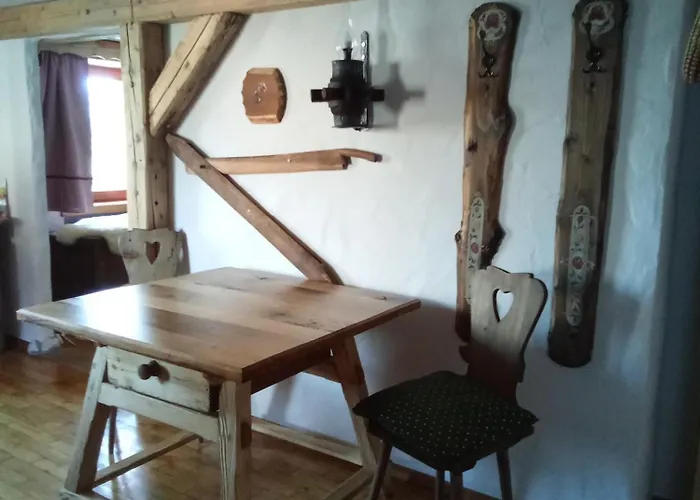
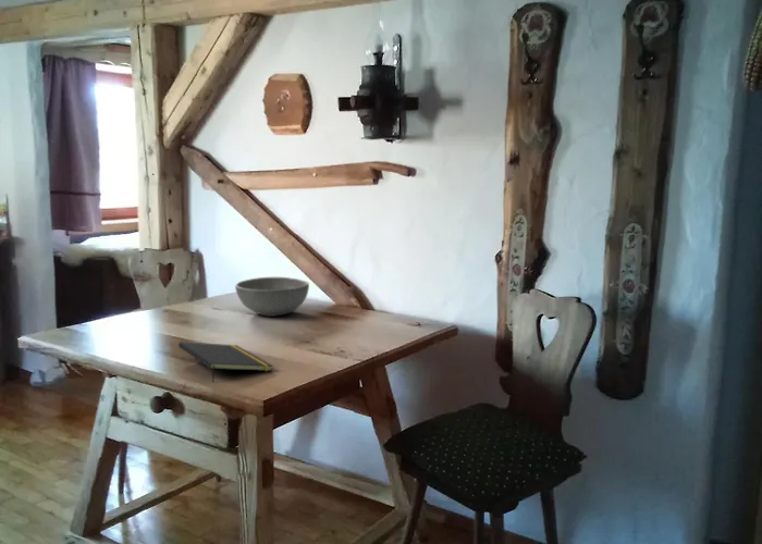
+ bowl (272, 298)
+ notepad (224, 356)
